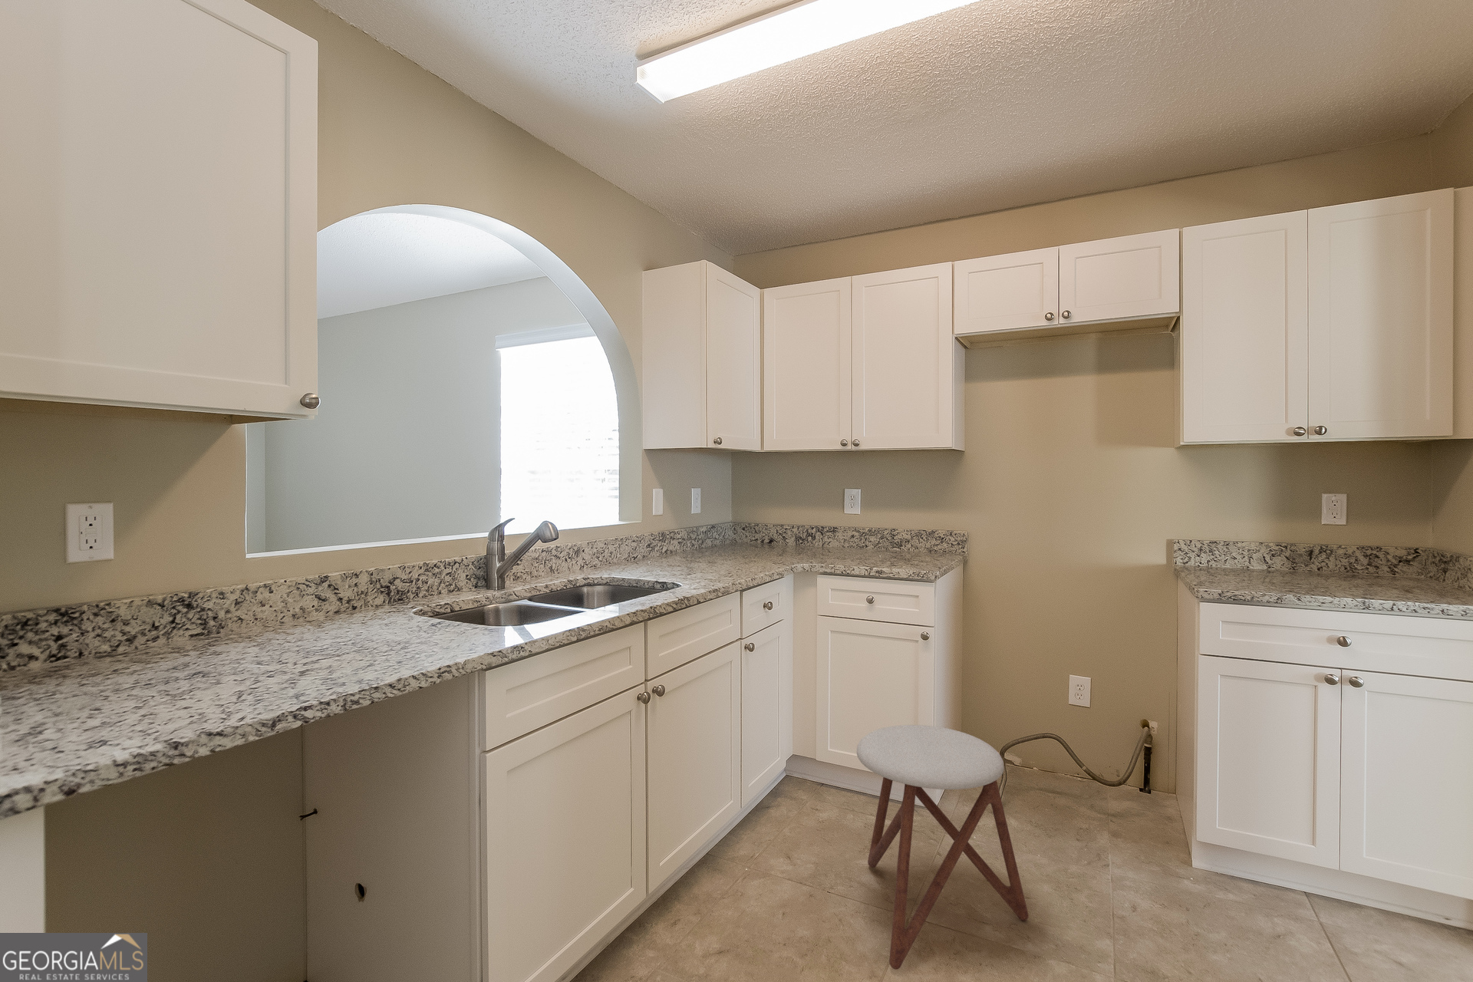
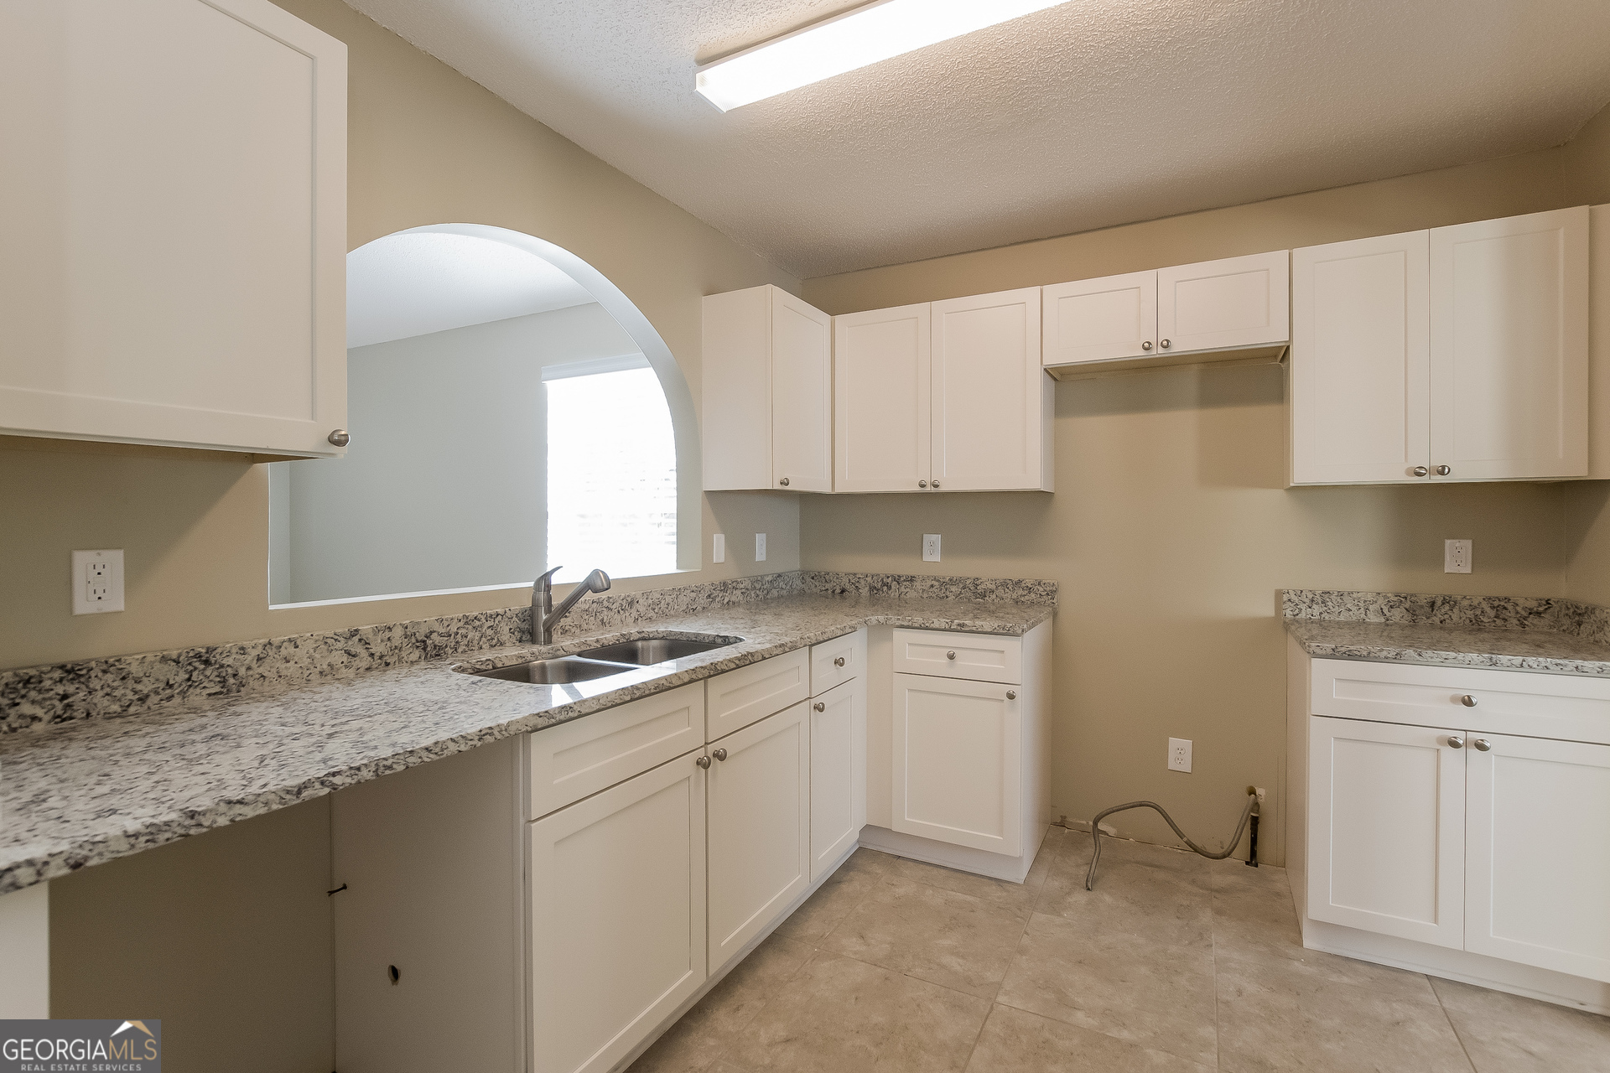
- stool (944, 829)
